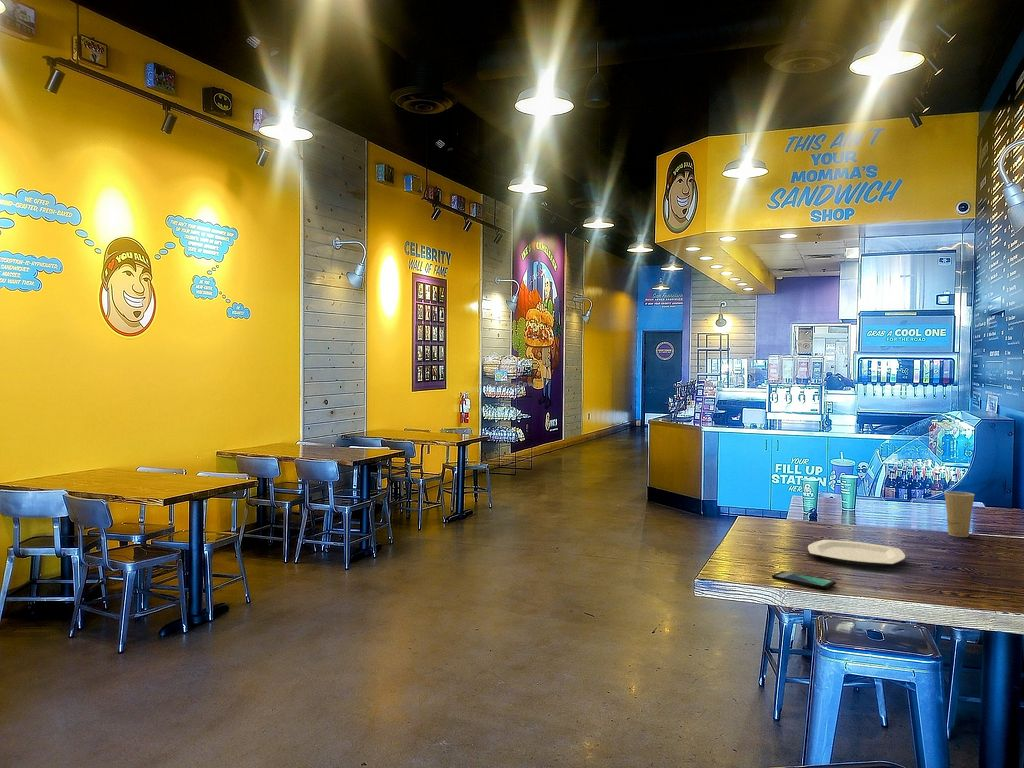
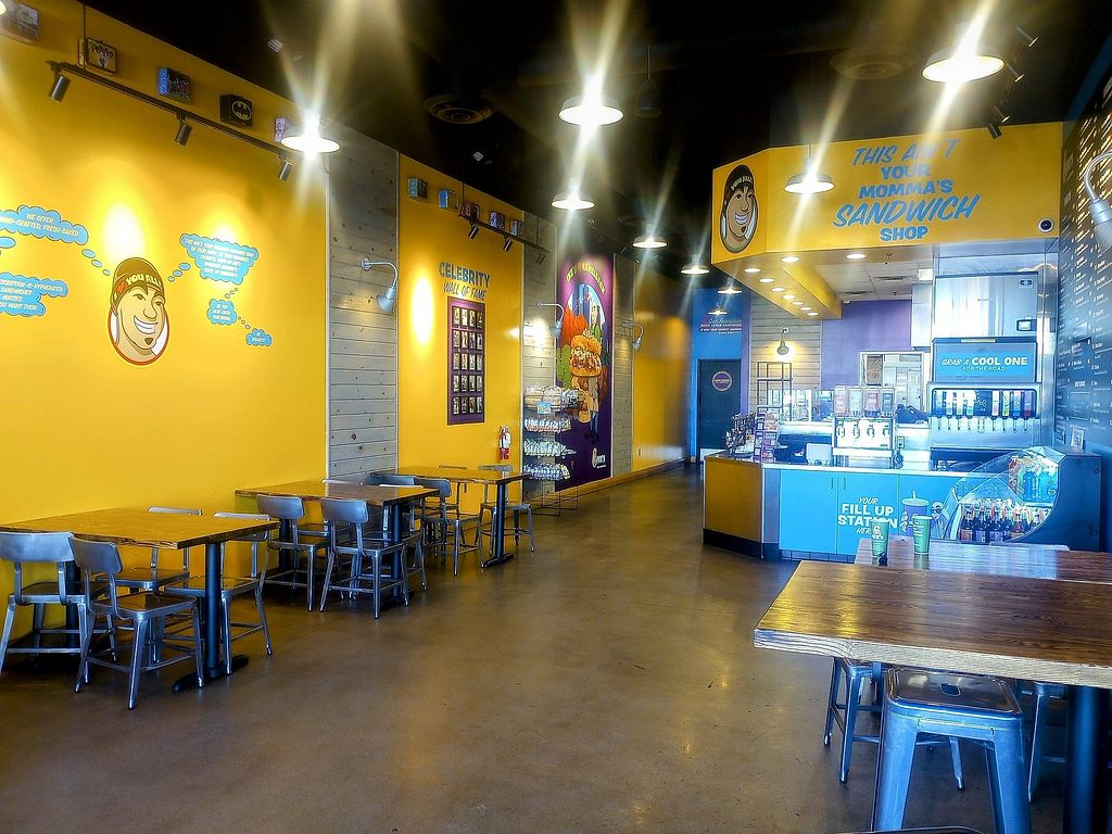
- plate (855, 553)
- smartphone (803, 579)
- paper cup (958, 514)
